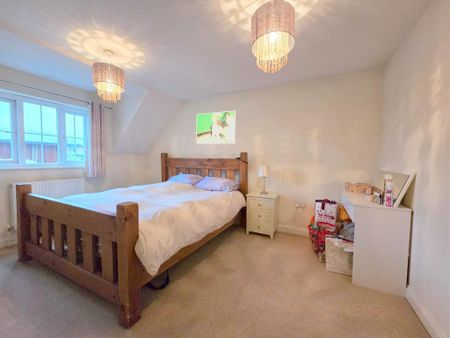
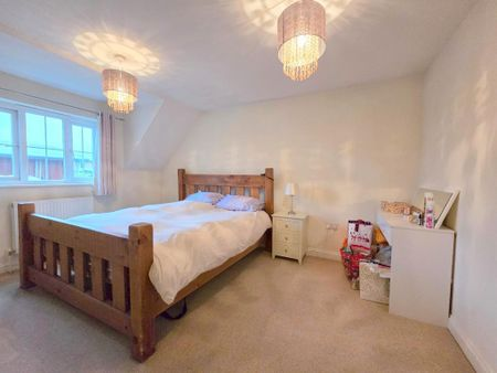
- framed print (215, 128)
